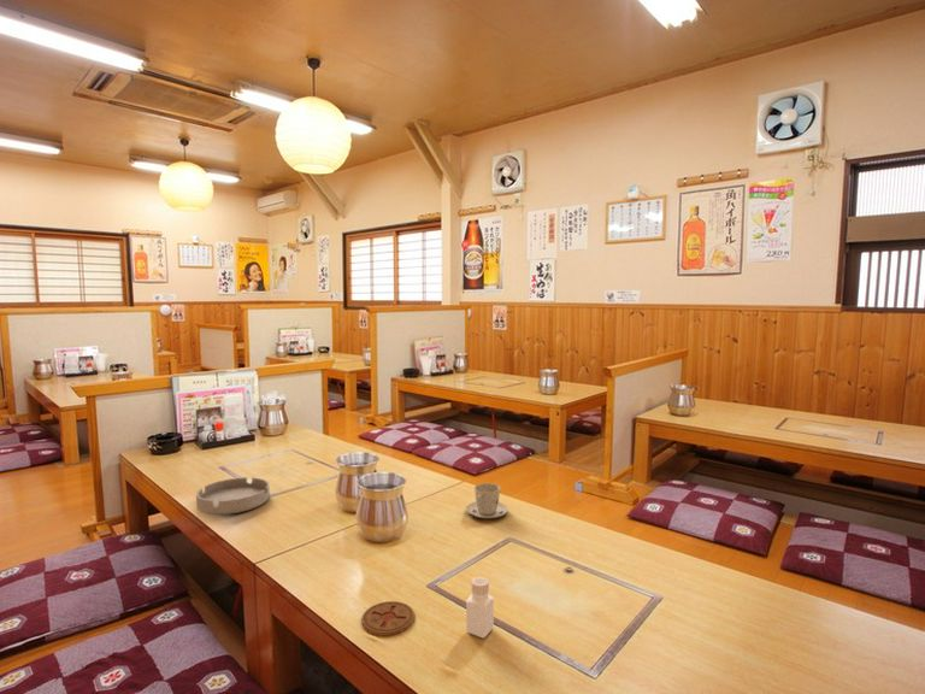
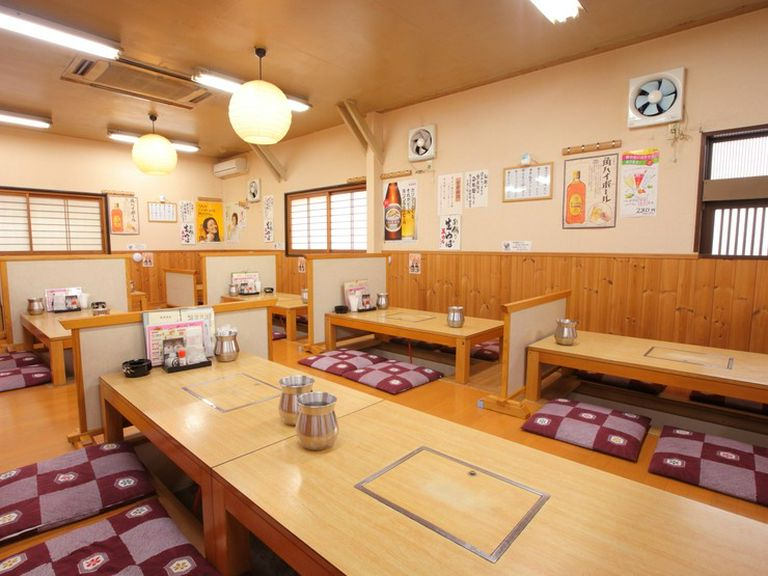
- ashtray (234, 494)
- coaster (388, 617)
- pepper shaker (479, 606)
- teacup (487, 500)
